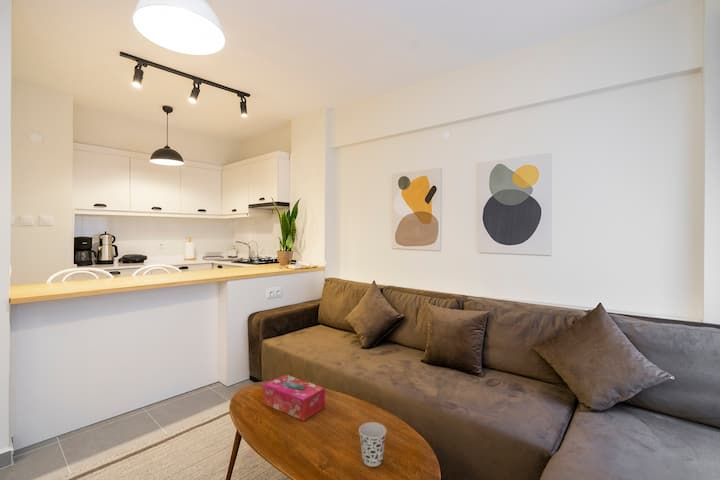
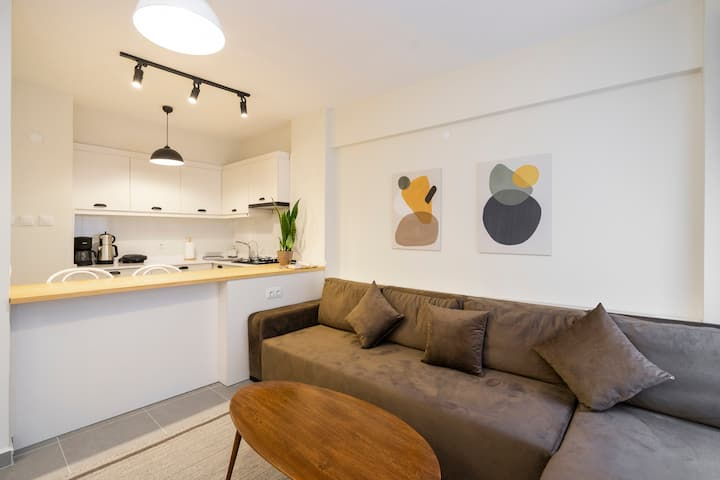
- tissue box (293, 395)
- cup (372, 445)
